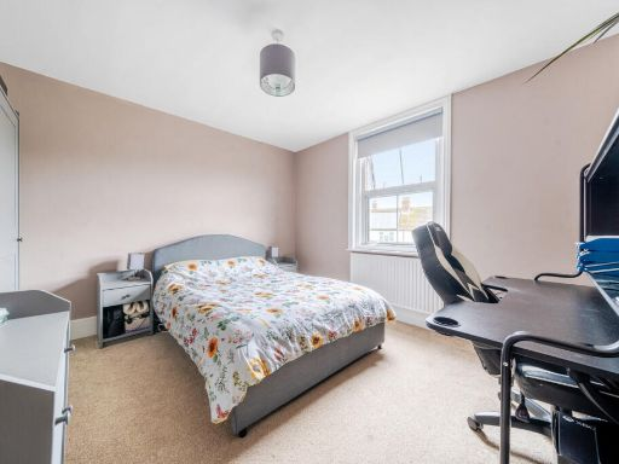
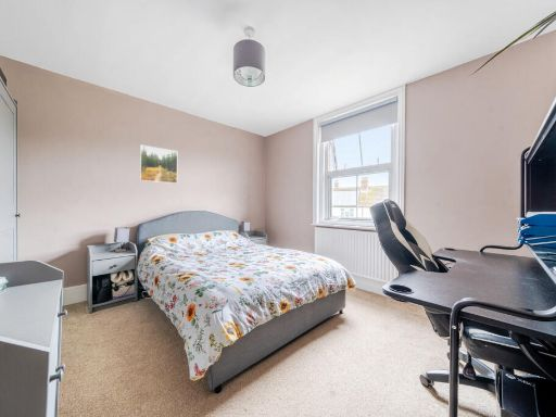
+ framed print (160, 165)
